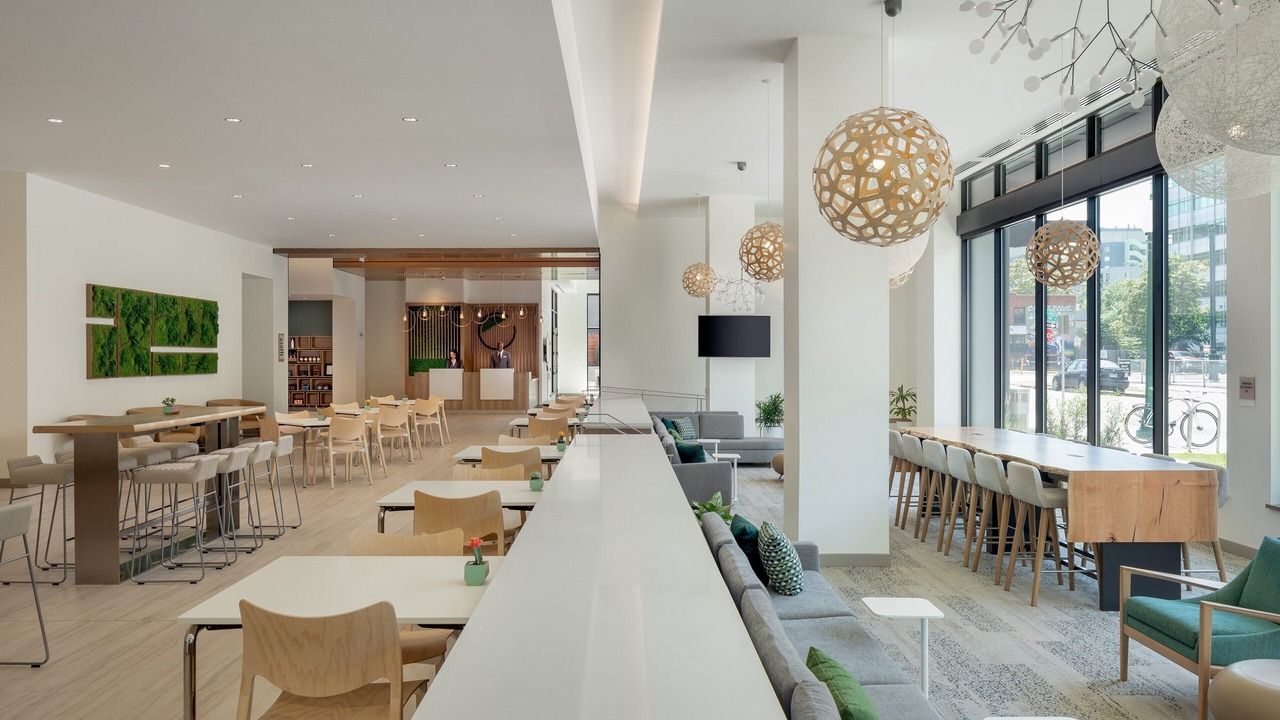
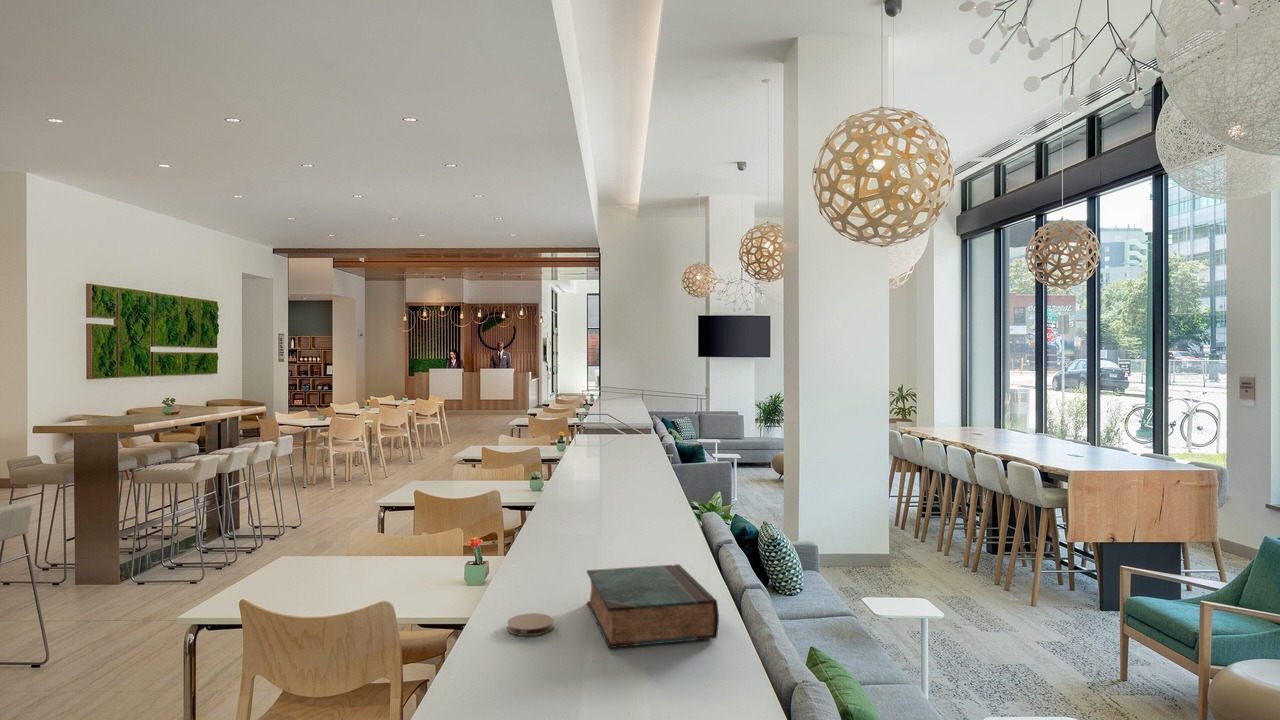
+ book (648, 602)
+ coaster (530, 624)
